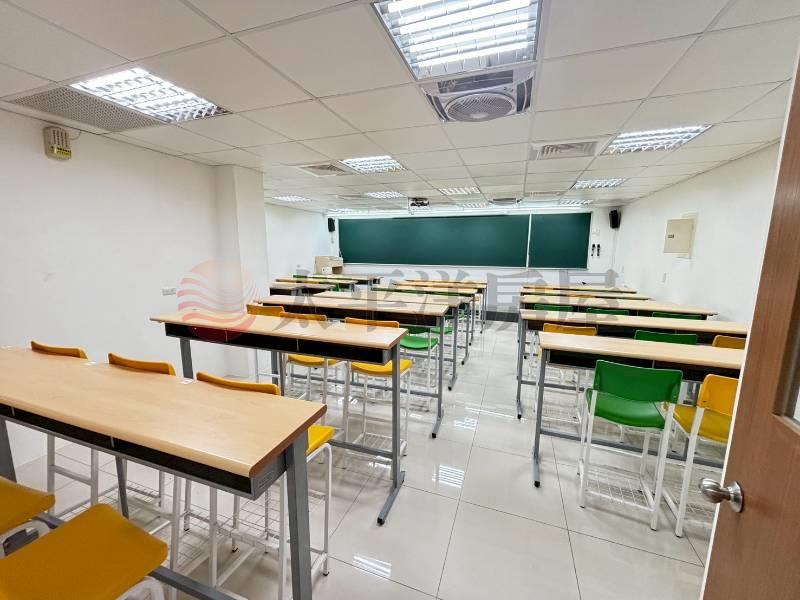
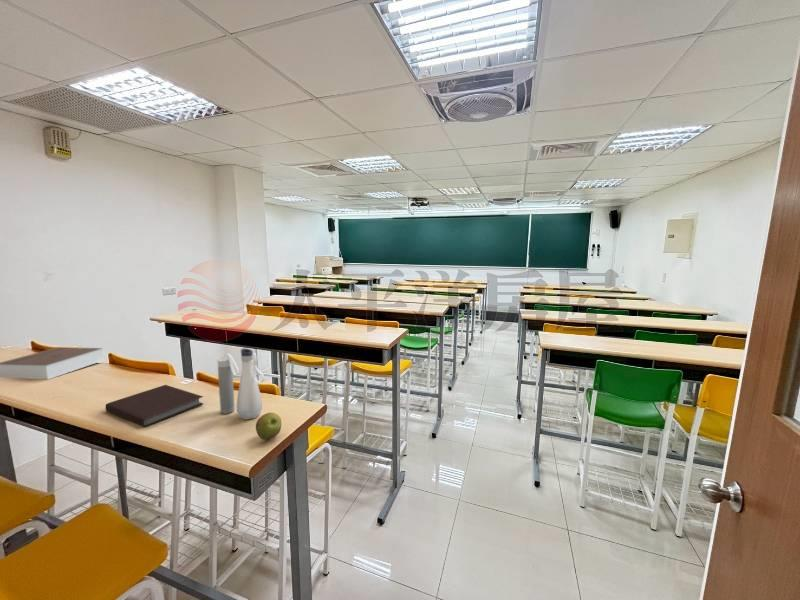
+ notebook (156, 403)
+ apple (269, 425)
+ water bottle (241, 381)
+ book (53, 361)
